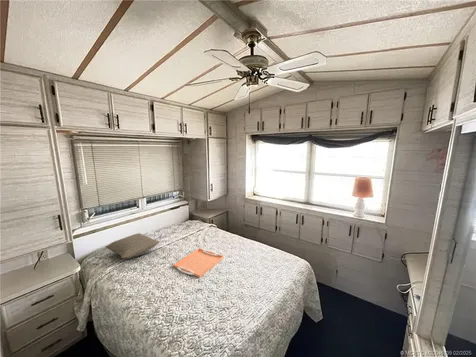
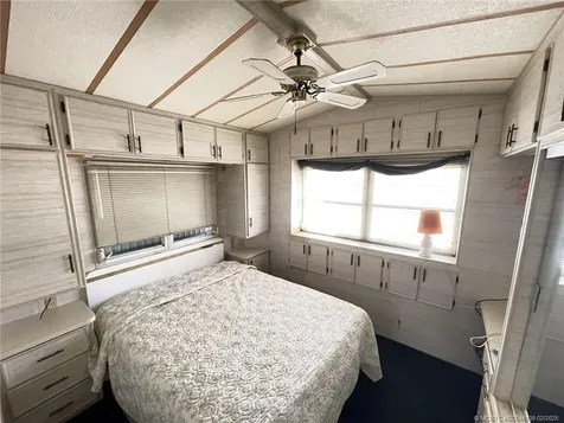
- pillow (132, 244)
- serving tray (199, 261)
